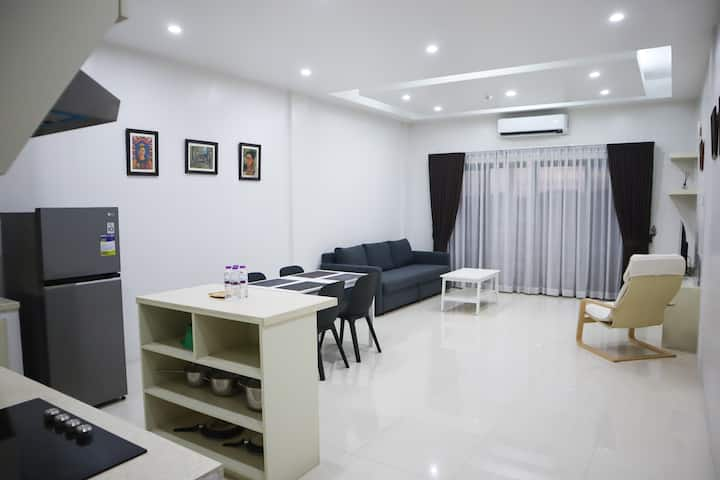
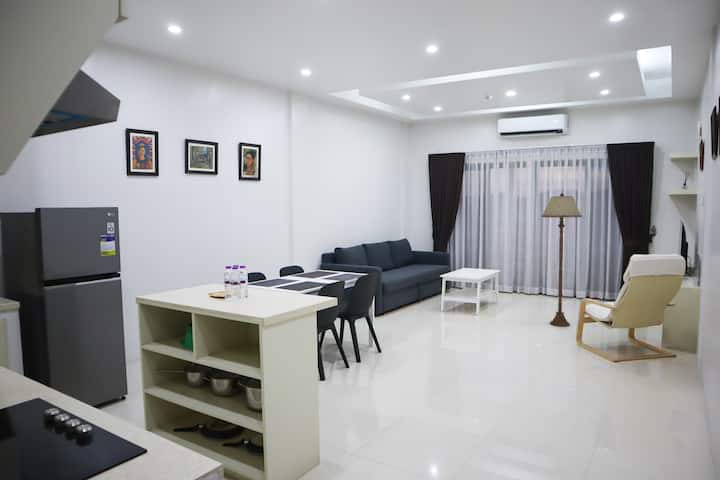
+ floor lamp (560, 259)
